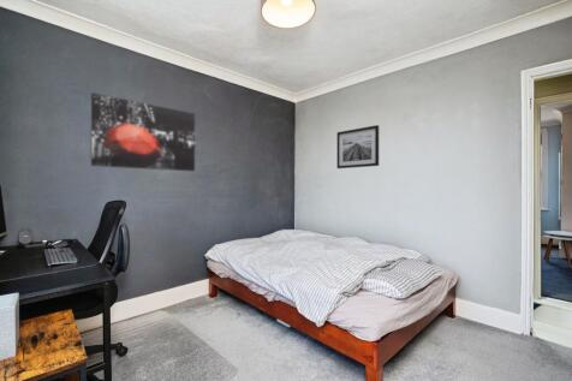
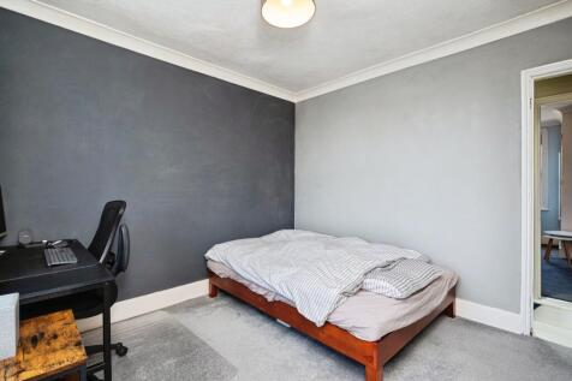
- wall art (356, 148)
- wall art (148, 136)
